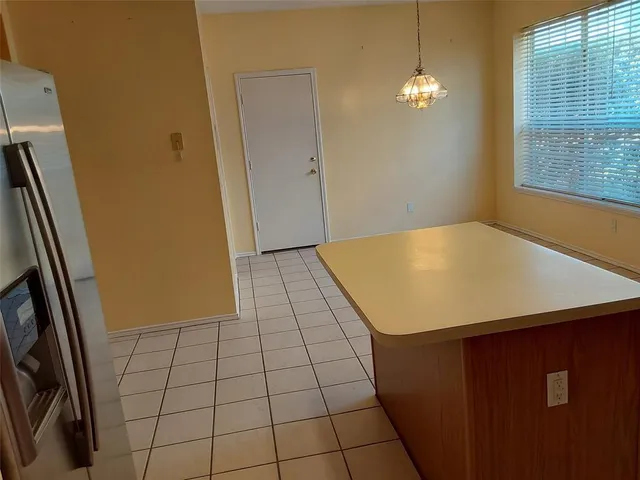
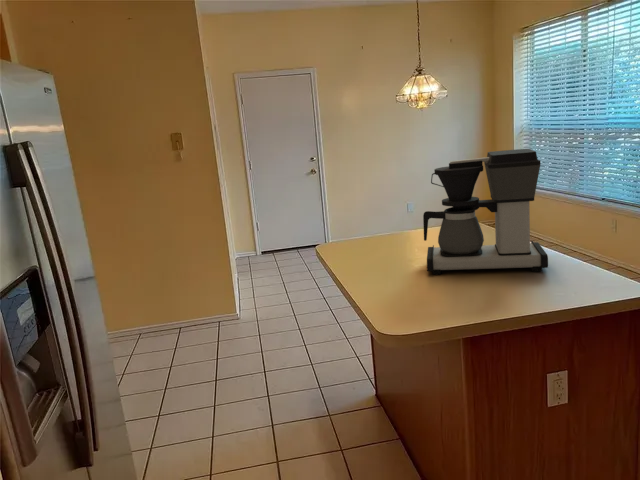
+ coffee maker (477, 208)
